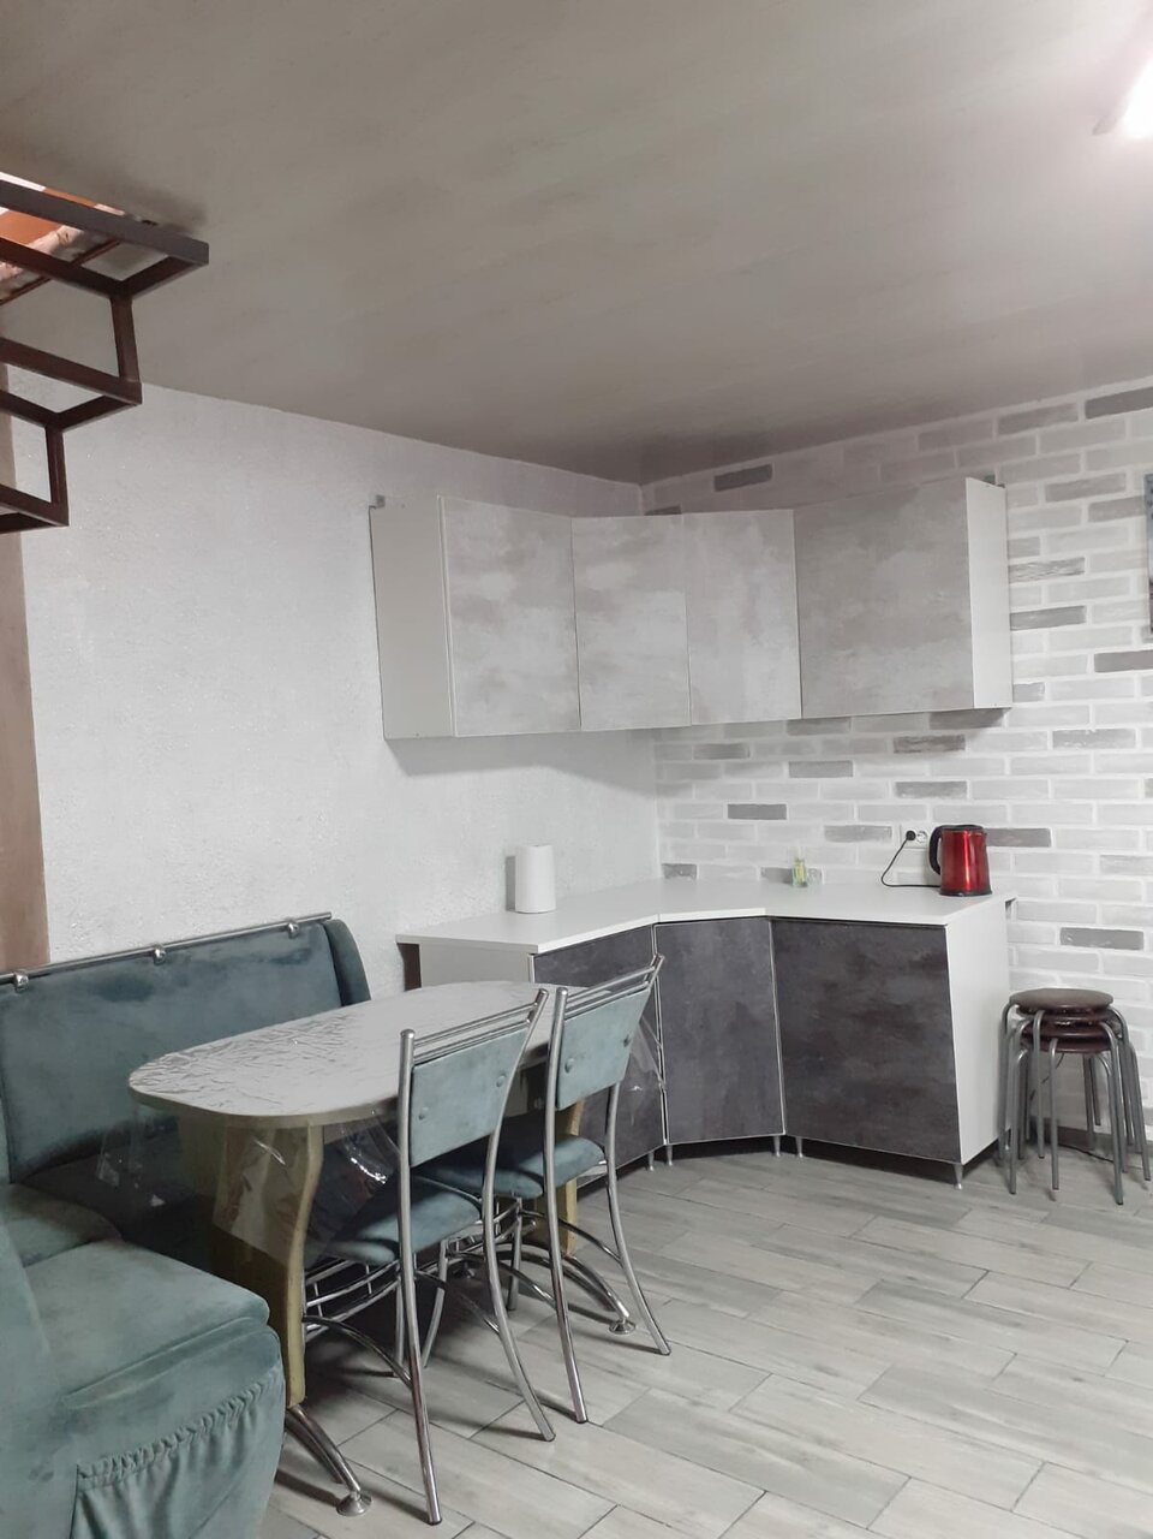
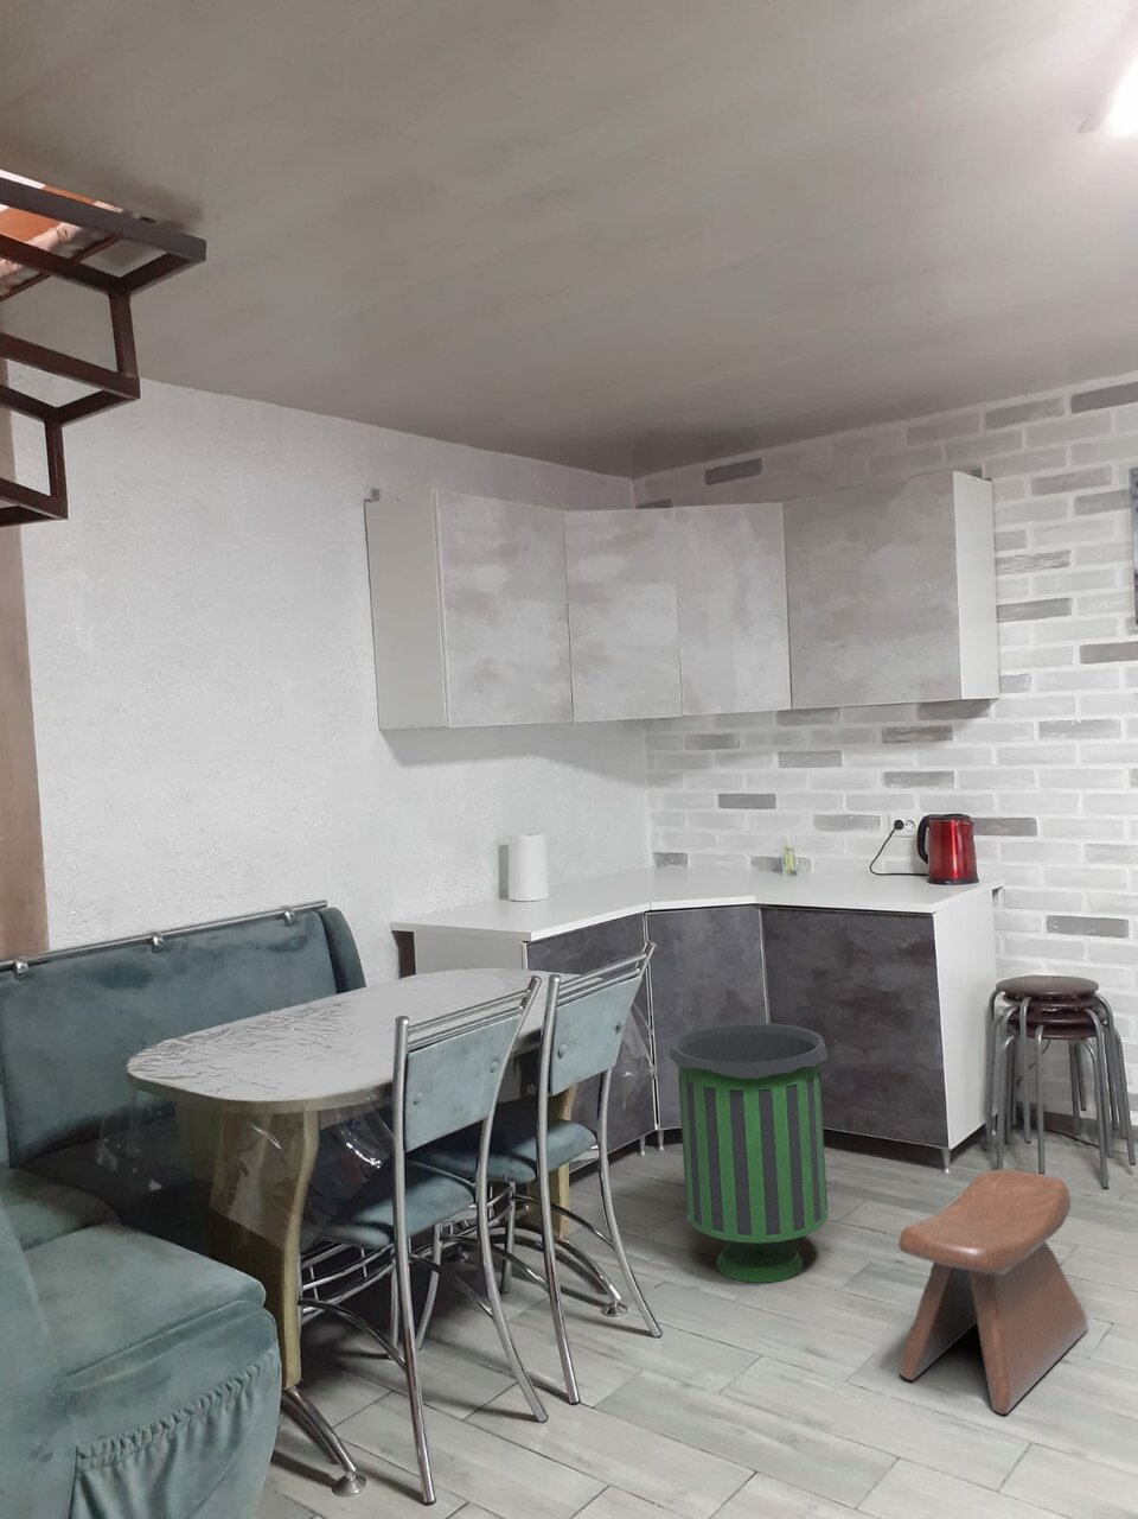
+ stool (992, 1280)
+ trash can (753, 1152)
